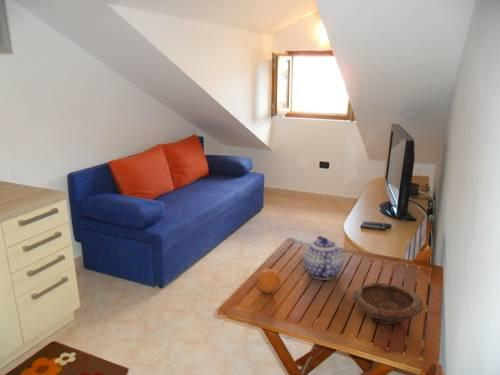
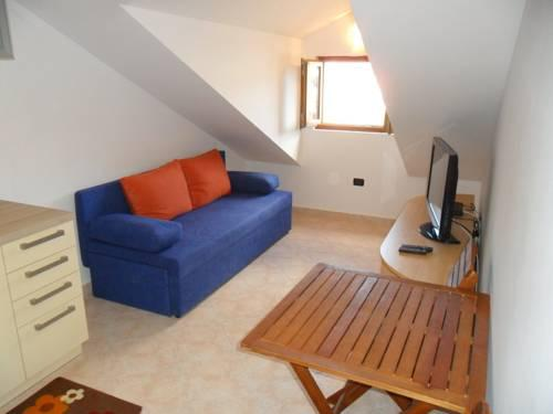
- teapot (323, 256)
- bowl (386, 306)
- fruit (268, 281)
